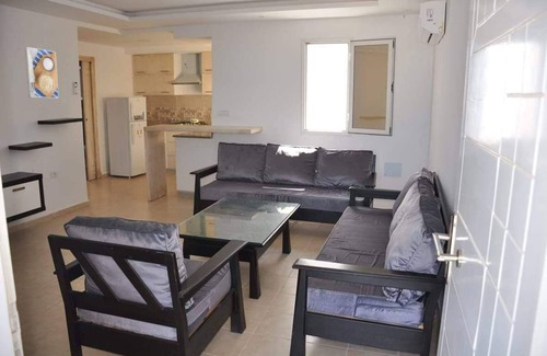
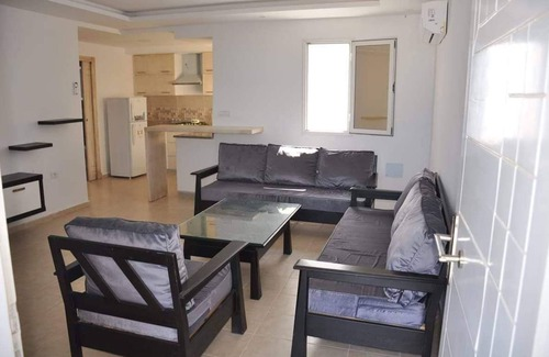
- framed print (42, 73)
